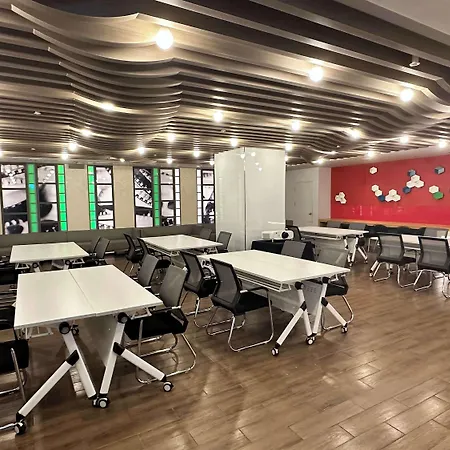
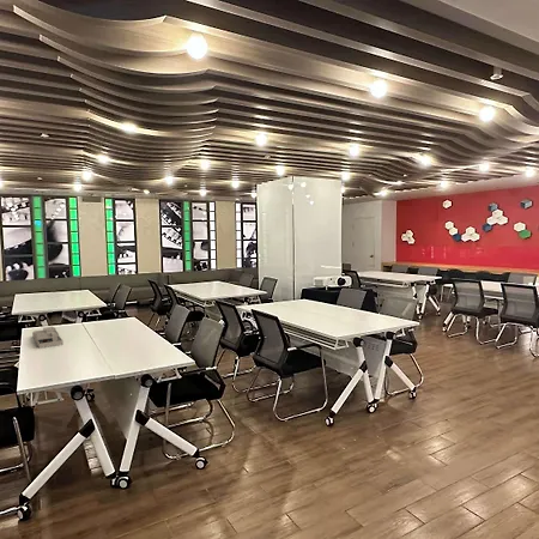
+ desk organizer (47, 334)
